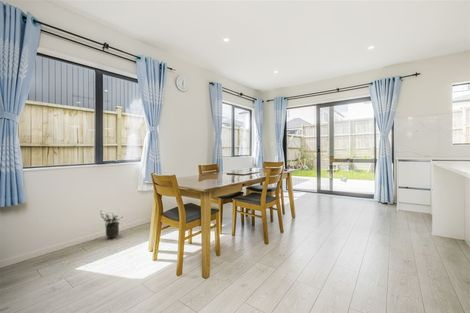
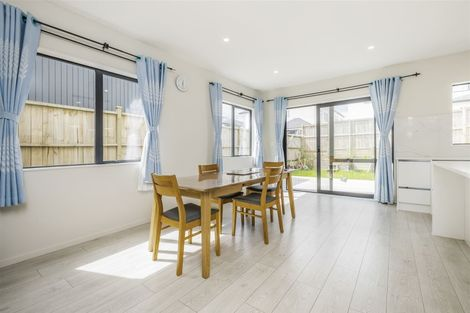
- potted plant (110, 223)
